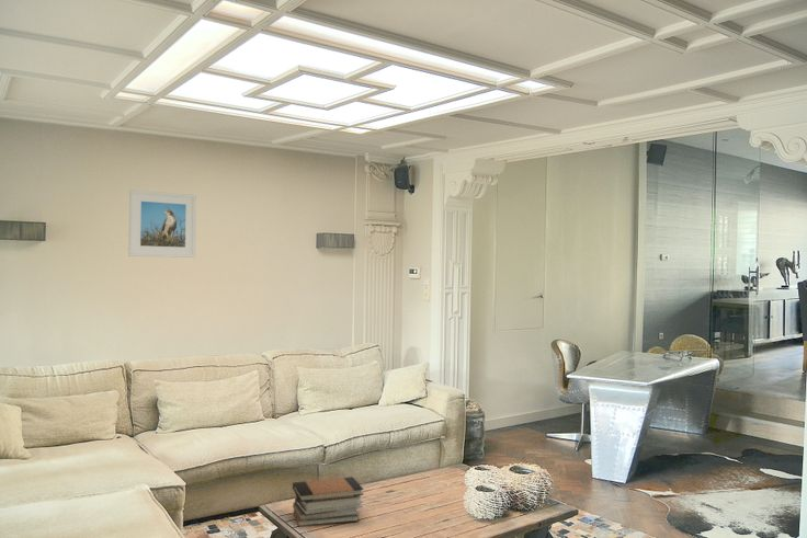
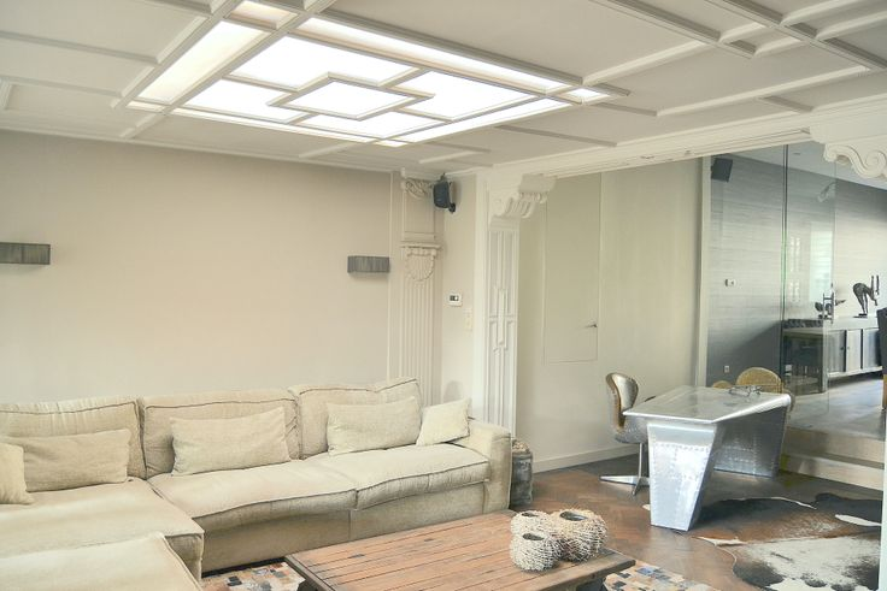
- book stack (327, 501)
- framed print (163, 225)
